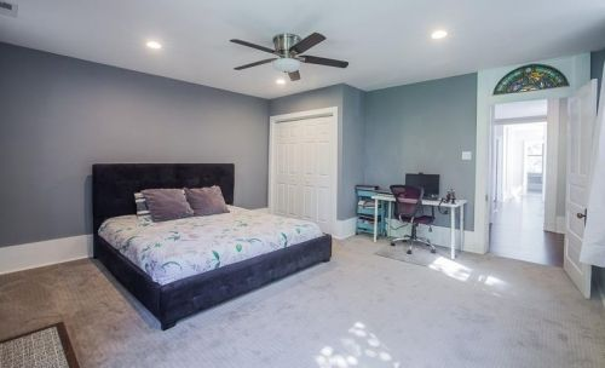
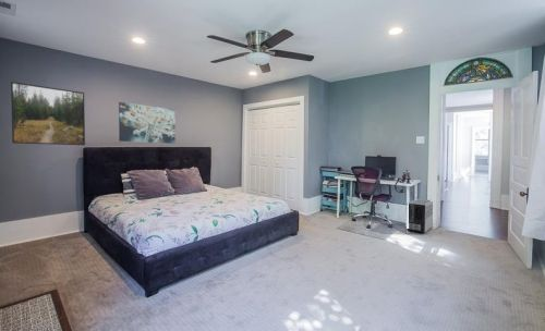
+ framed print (50, 115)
+ air purifier (420, 214)
+ wall art (148, 124)
